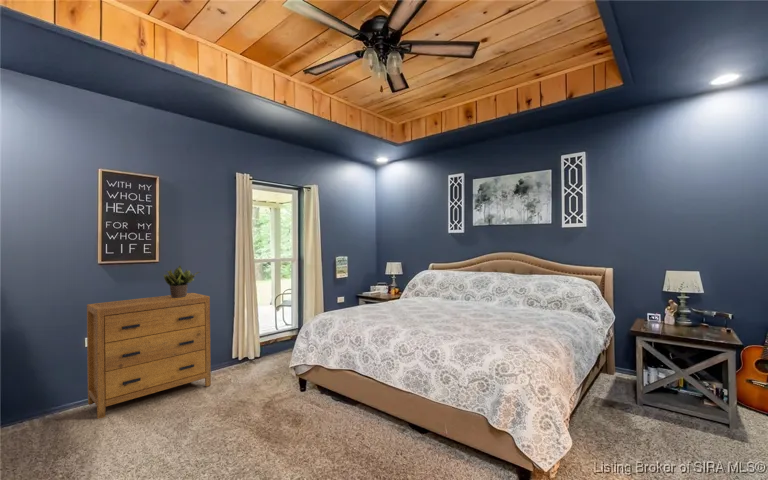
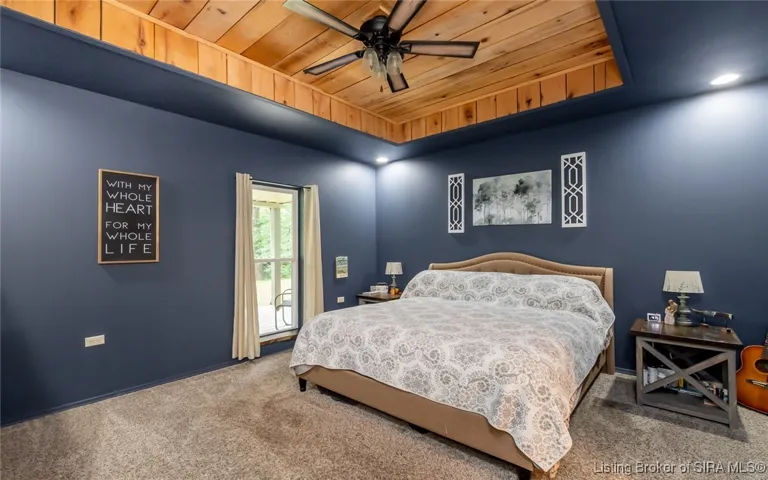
- potted plant (183, 280)
- dresser (152, 347)
